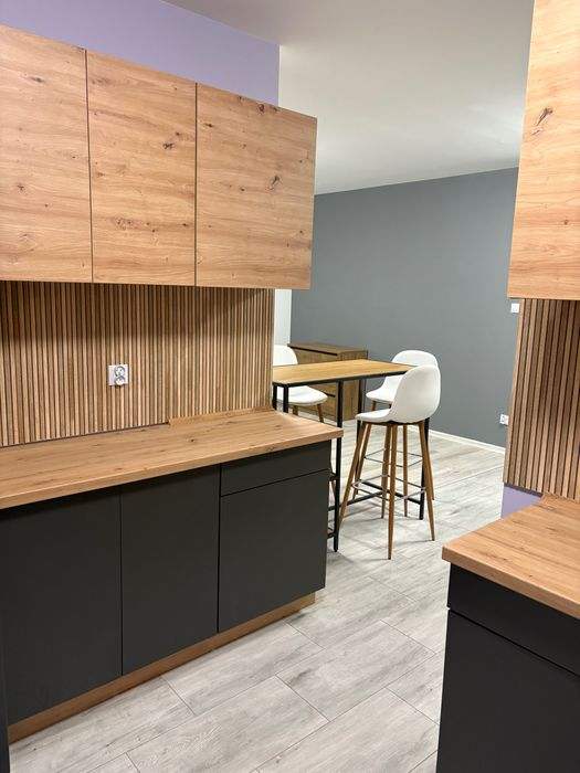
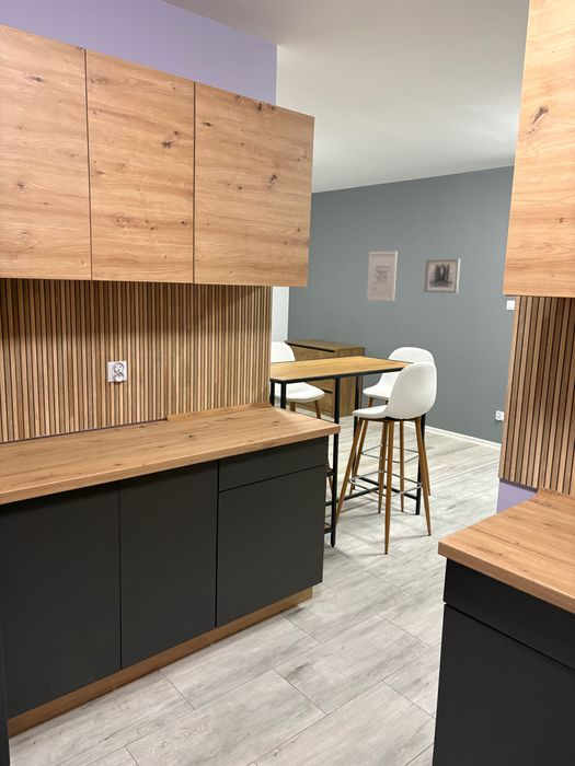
+ wall art (381, 276)
+ wall art (441, 276)
